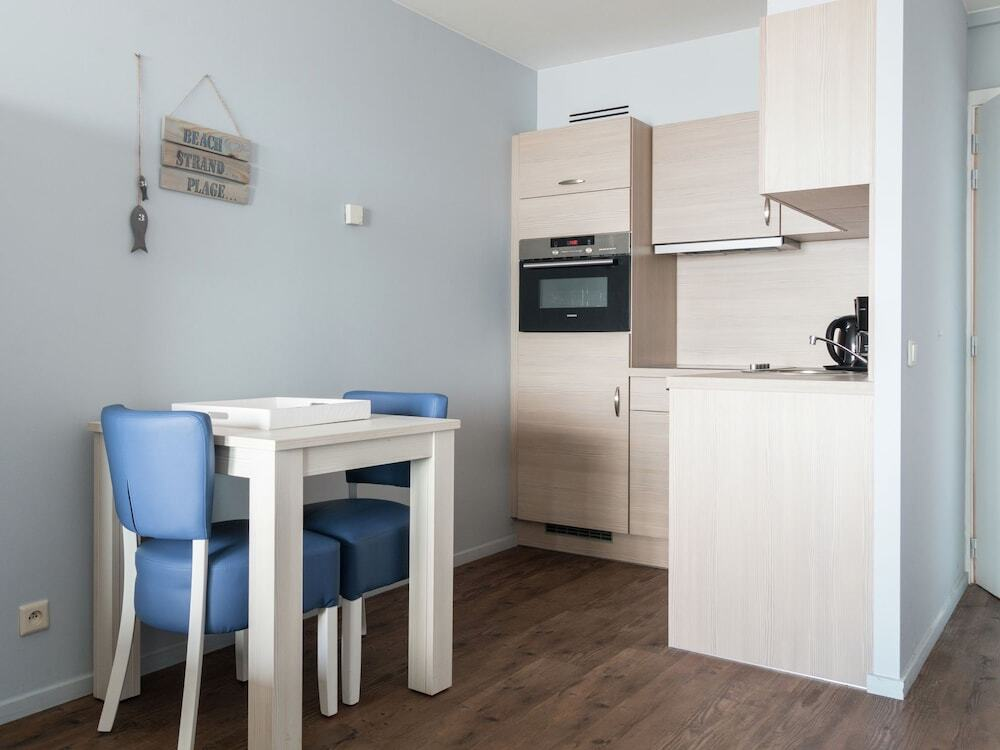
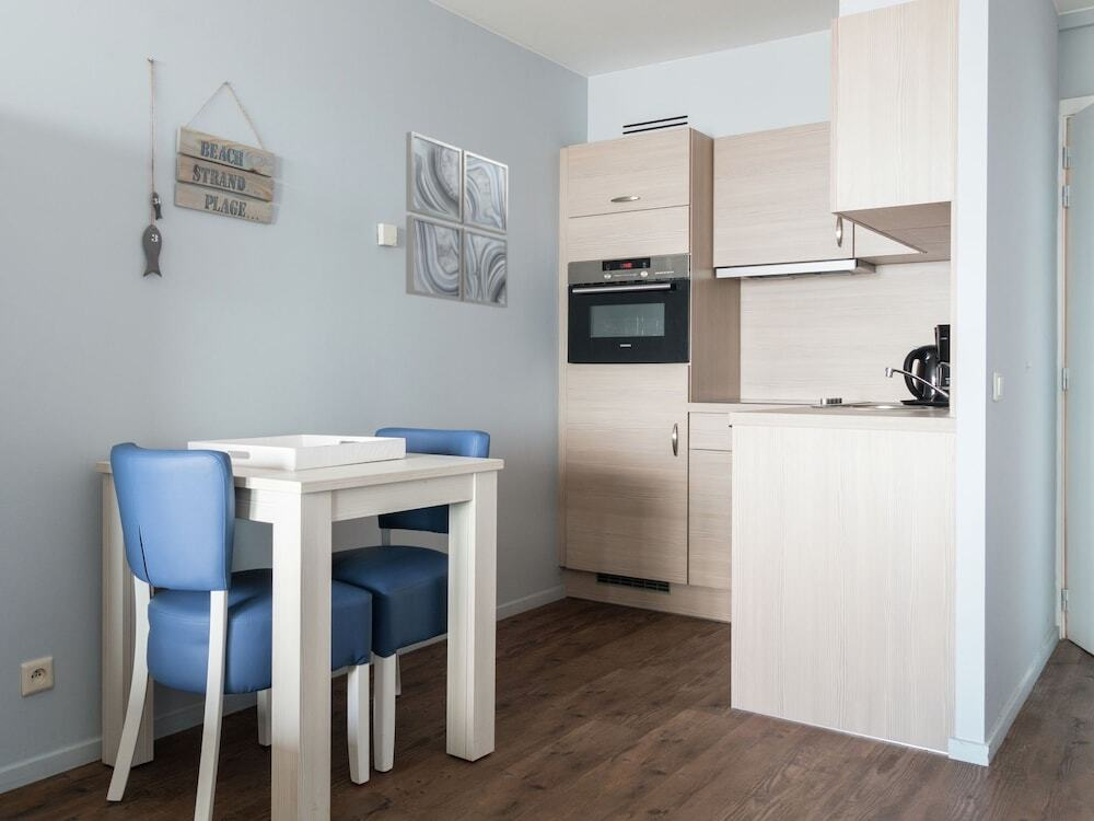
+ wall art (459, 227)
